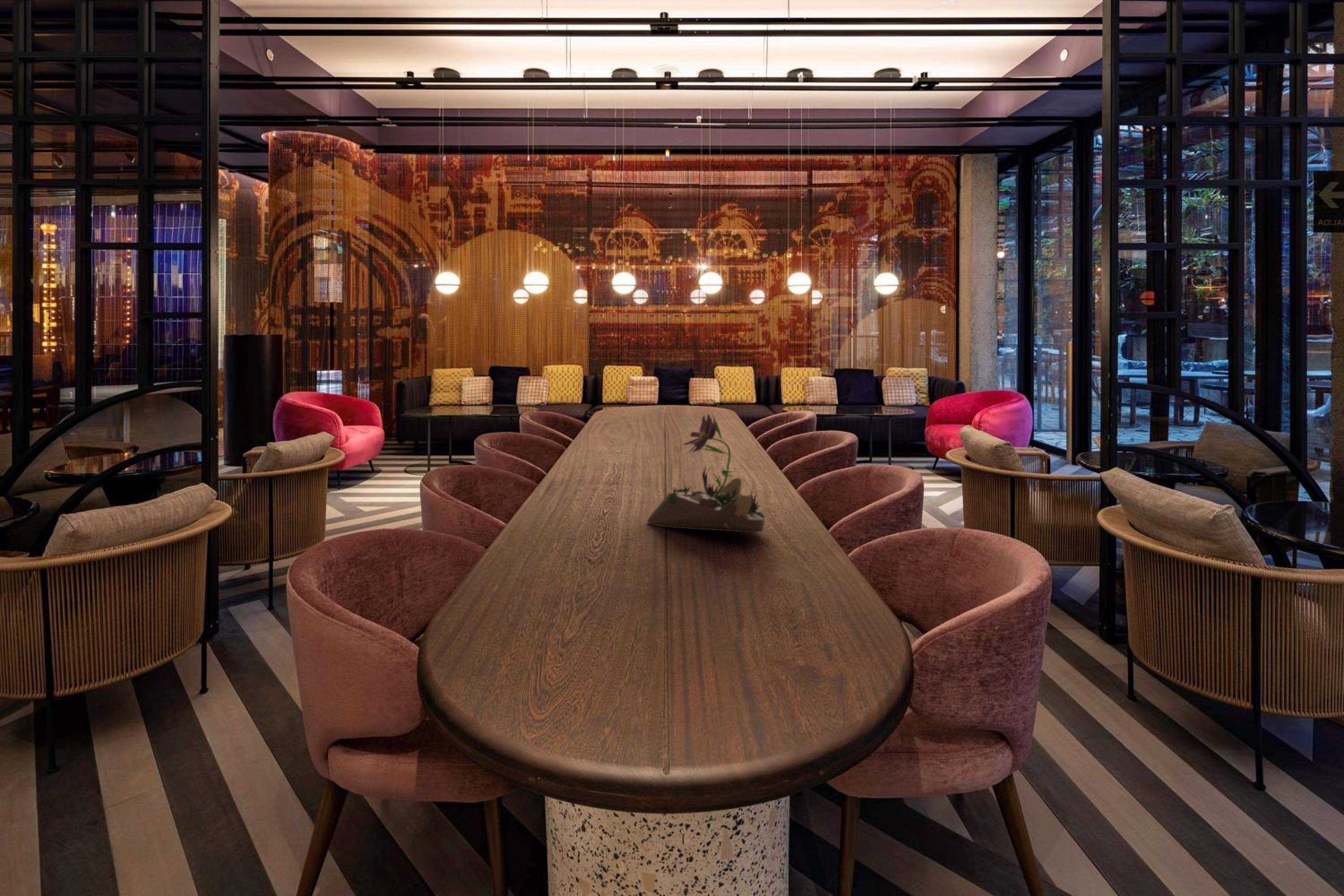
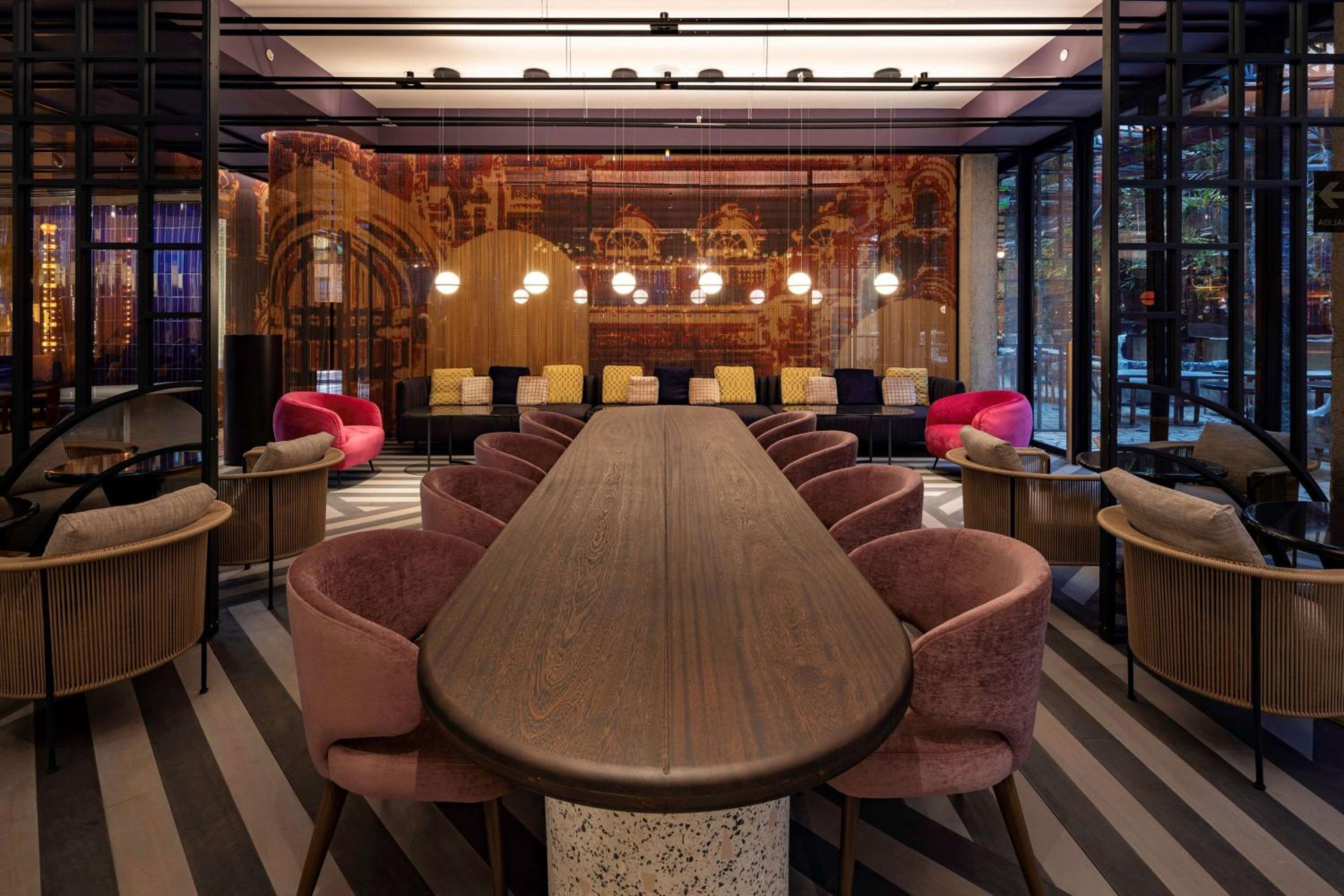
- flower arrangement (703, 472)
